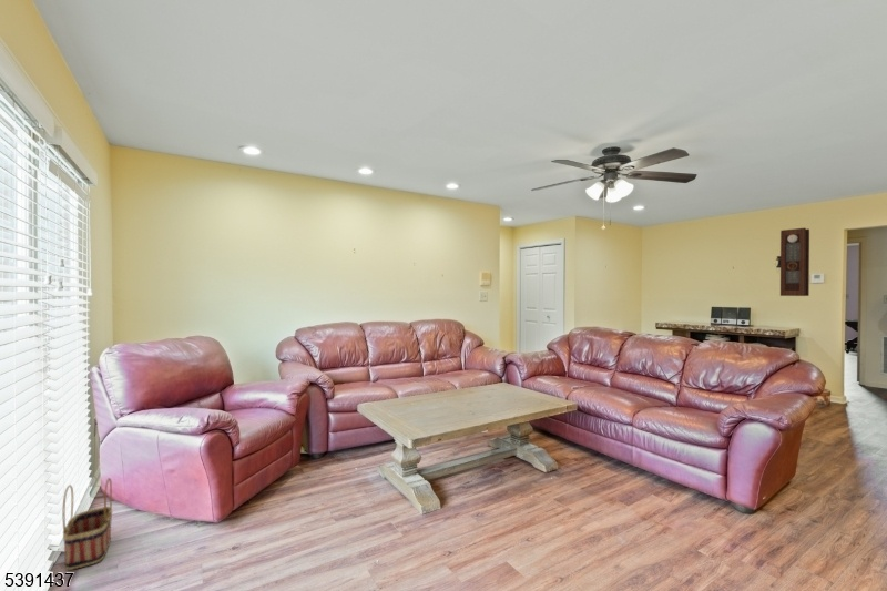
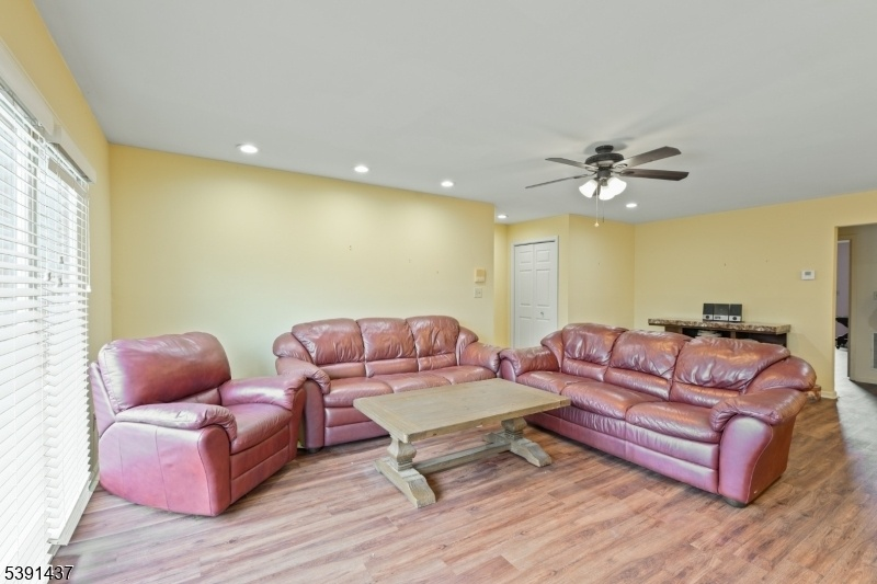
- pendulum clock (791, 263)
- basket (89, 517)
